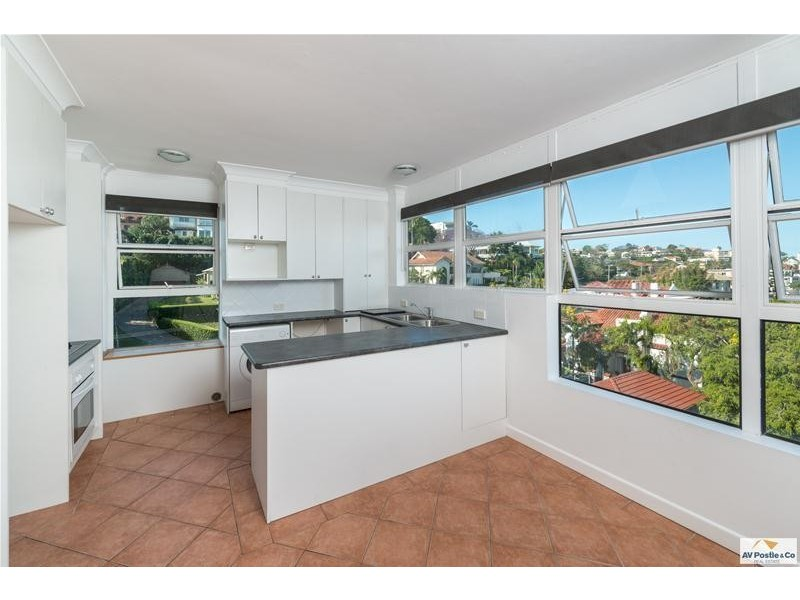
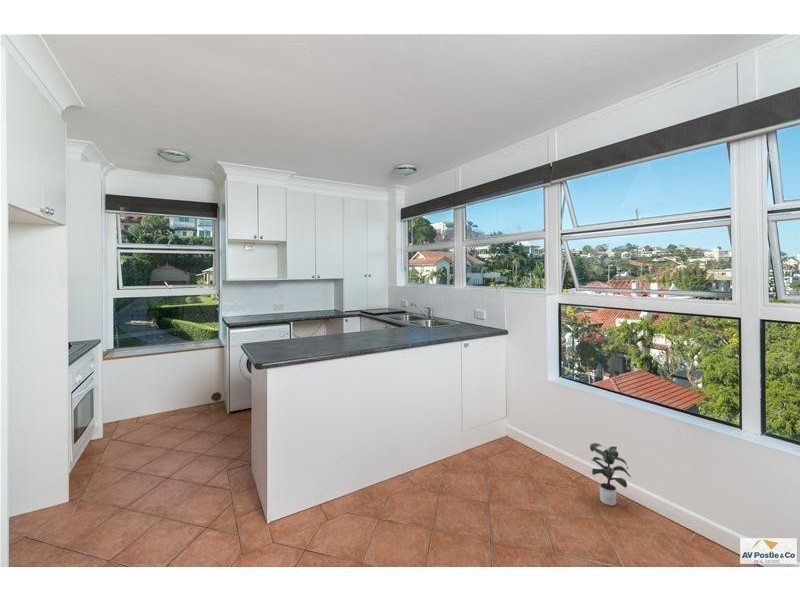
+ potted plant (613, 473)
